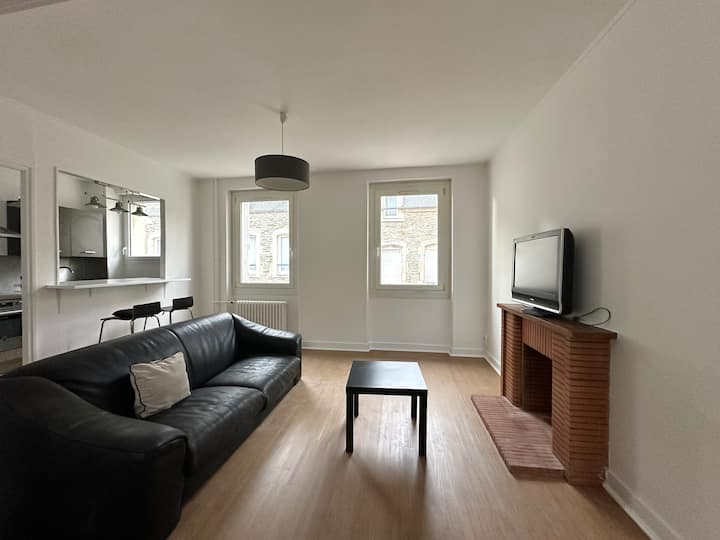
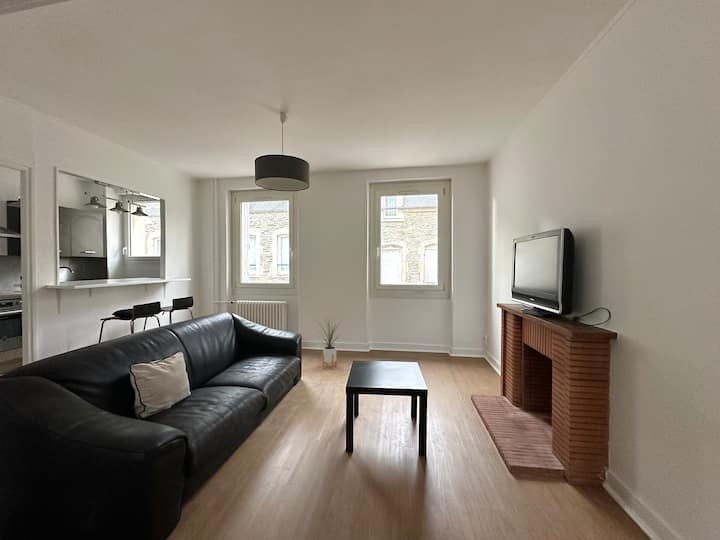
+ house plant (329, 341)
